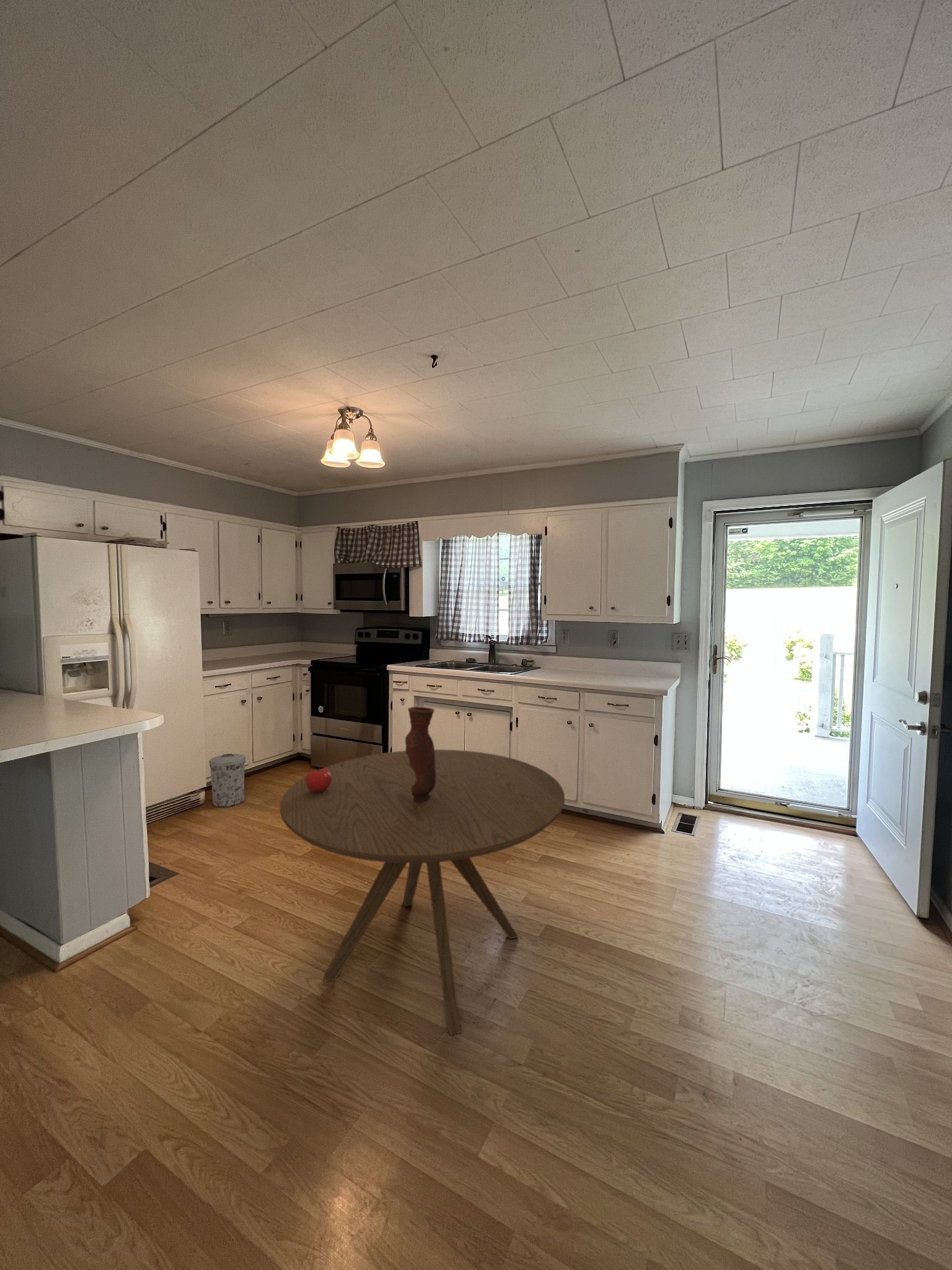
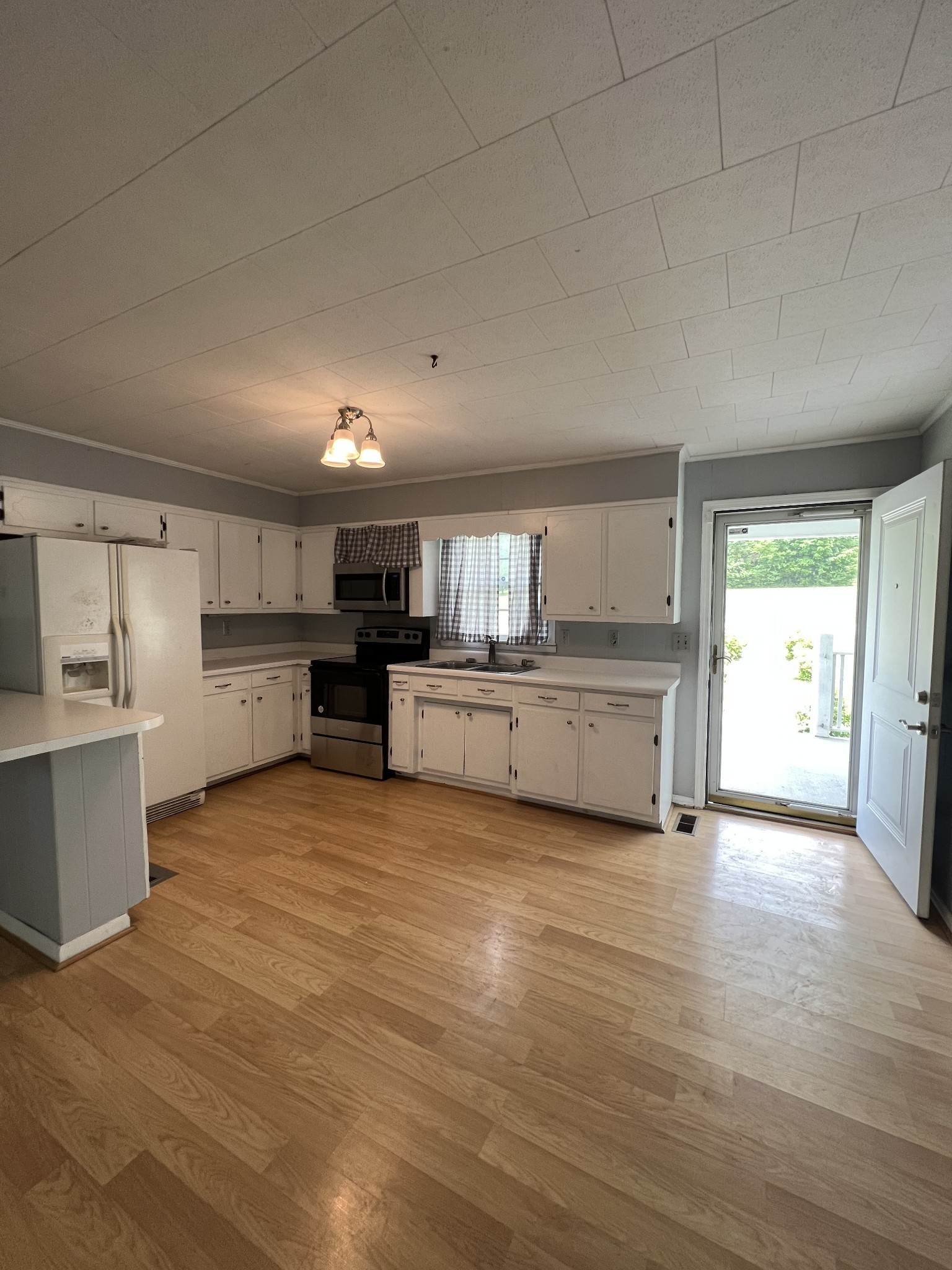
- fruit (319, 778)
- dining table (428, 873)
- trash can (228, 778)
- vase (418, 752)
